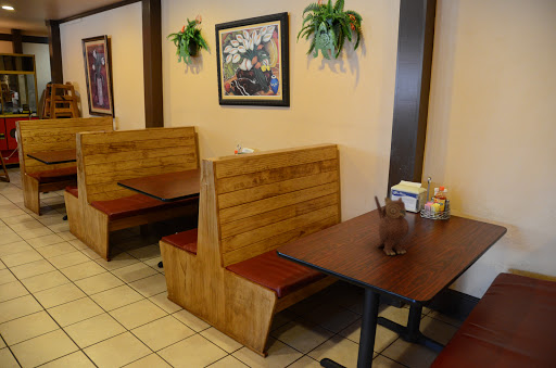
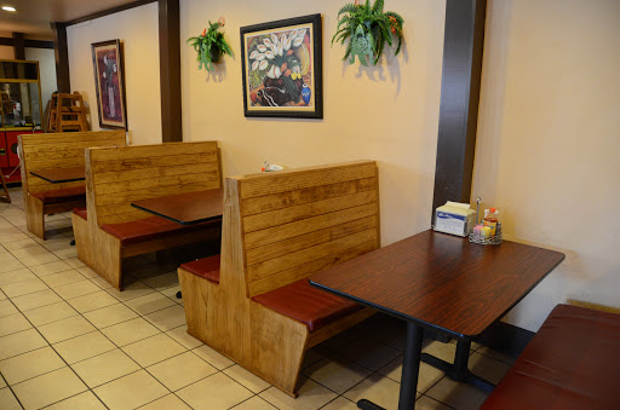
- teapot (387, 223)
